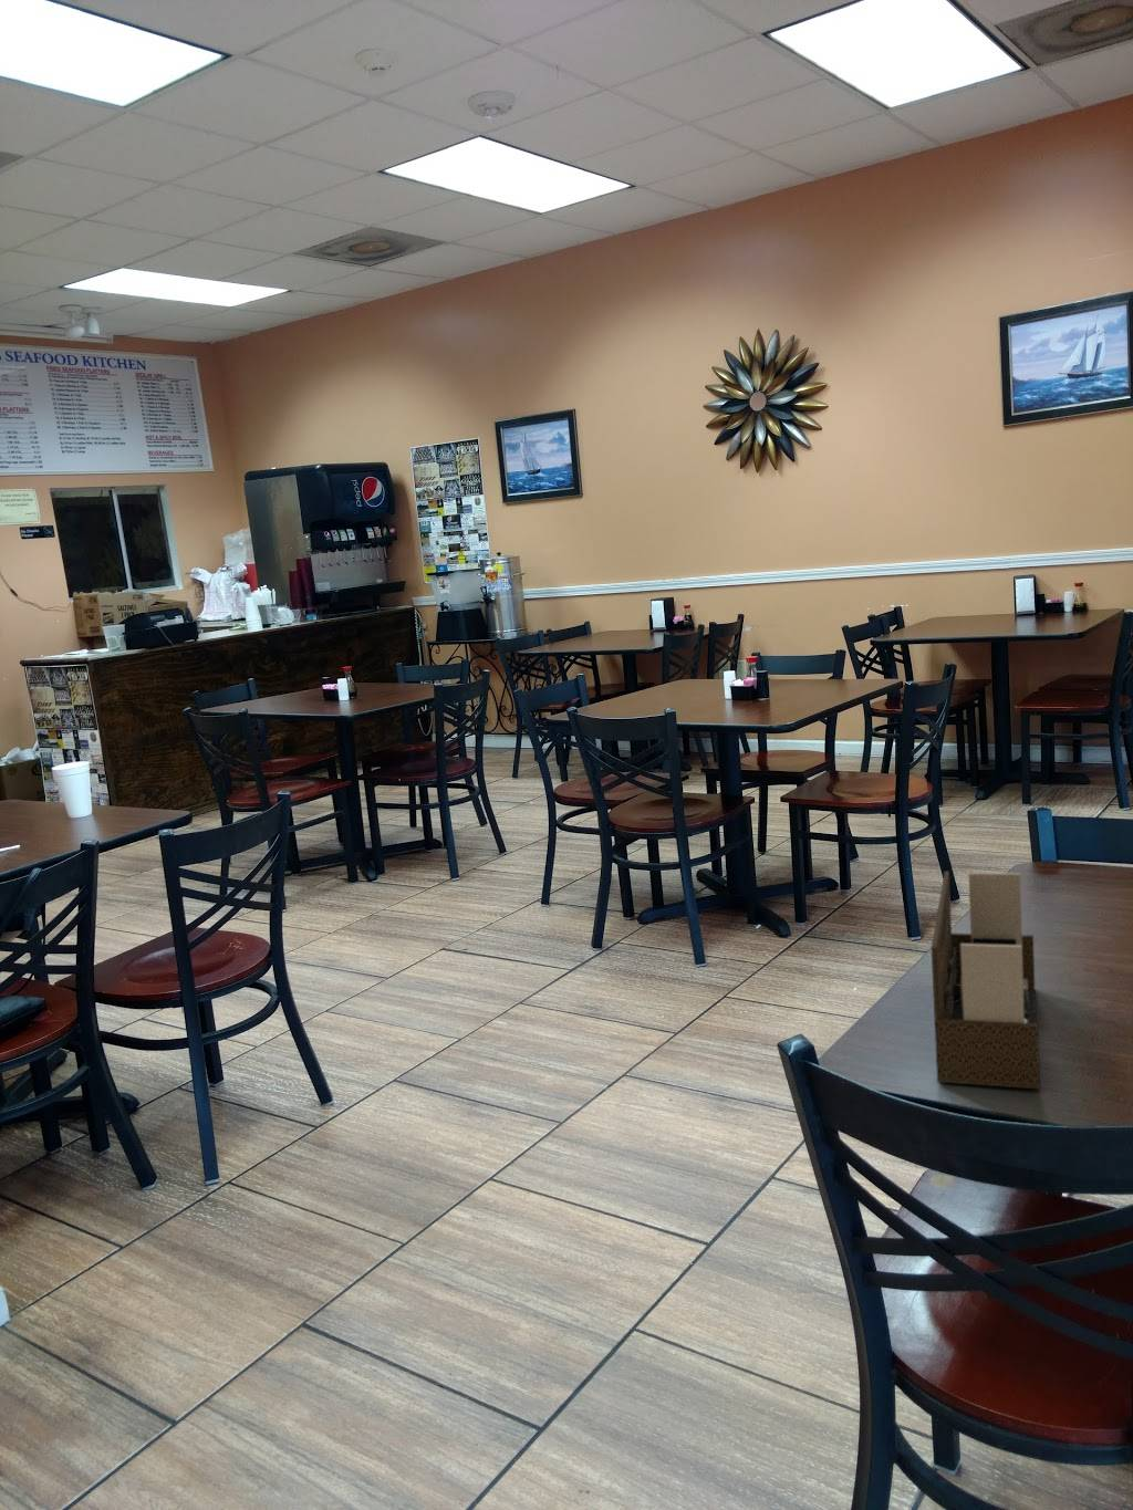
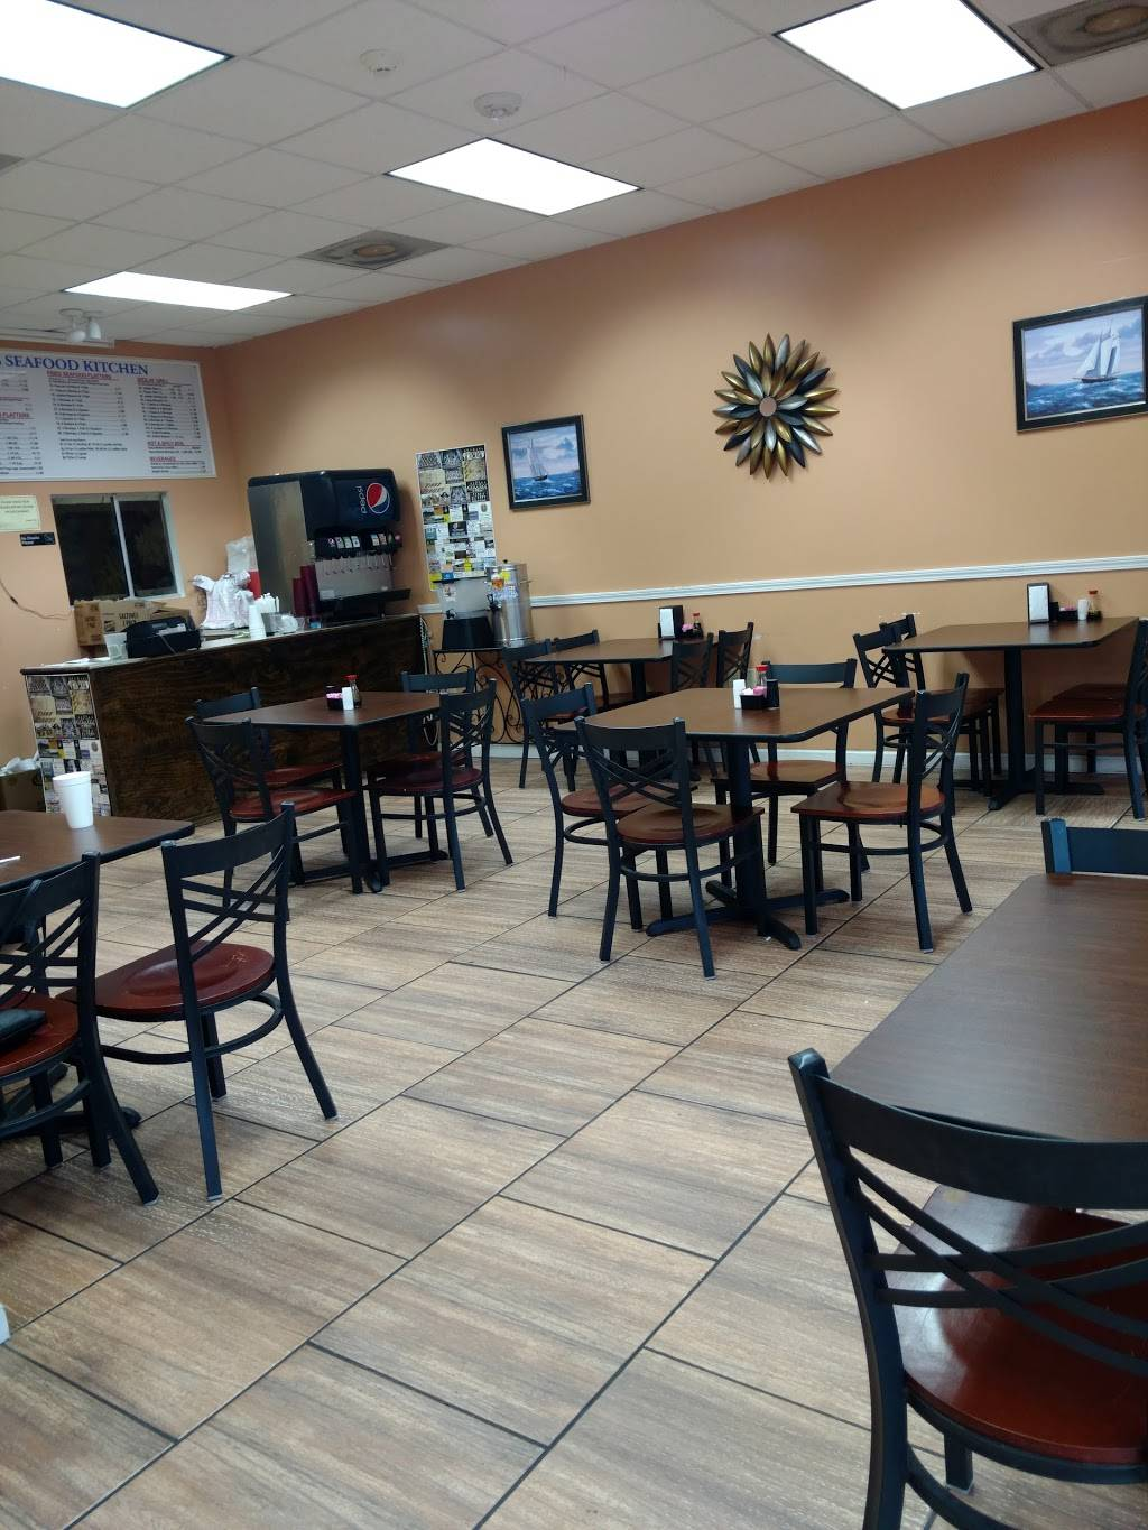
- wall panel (987, 969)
